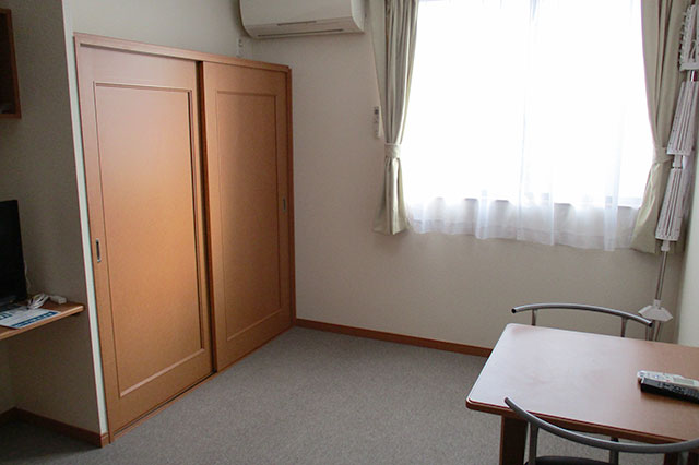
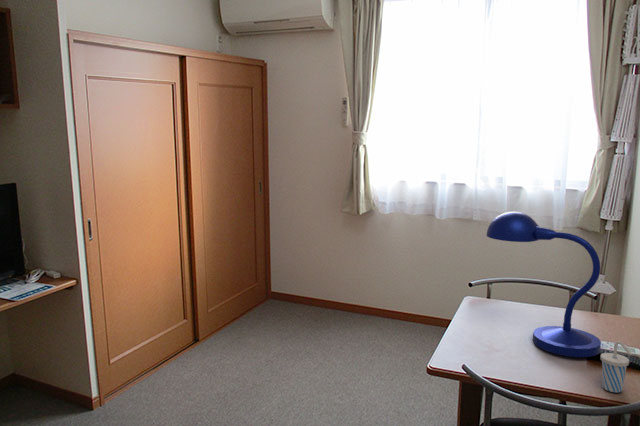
+ desk lamp (571, 297)
+ cup (615, 365)
